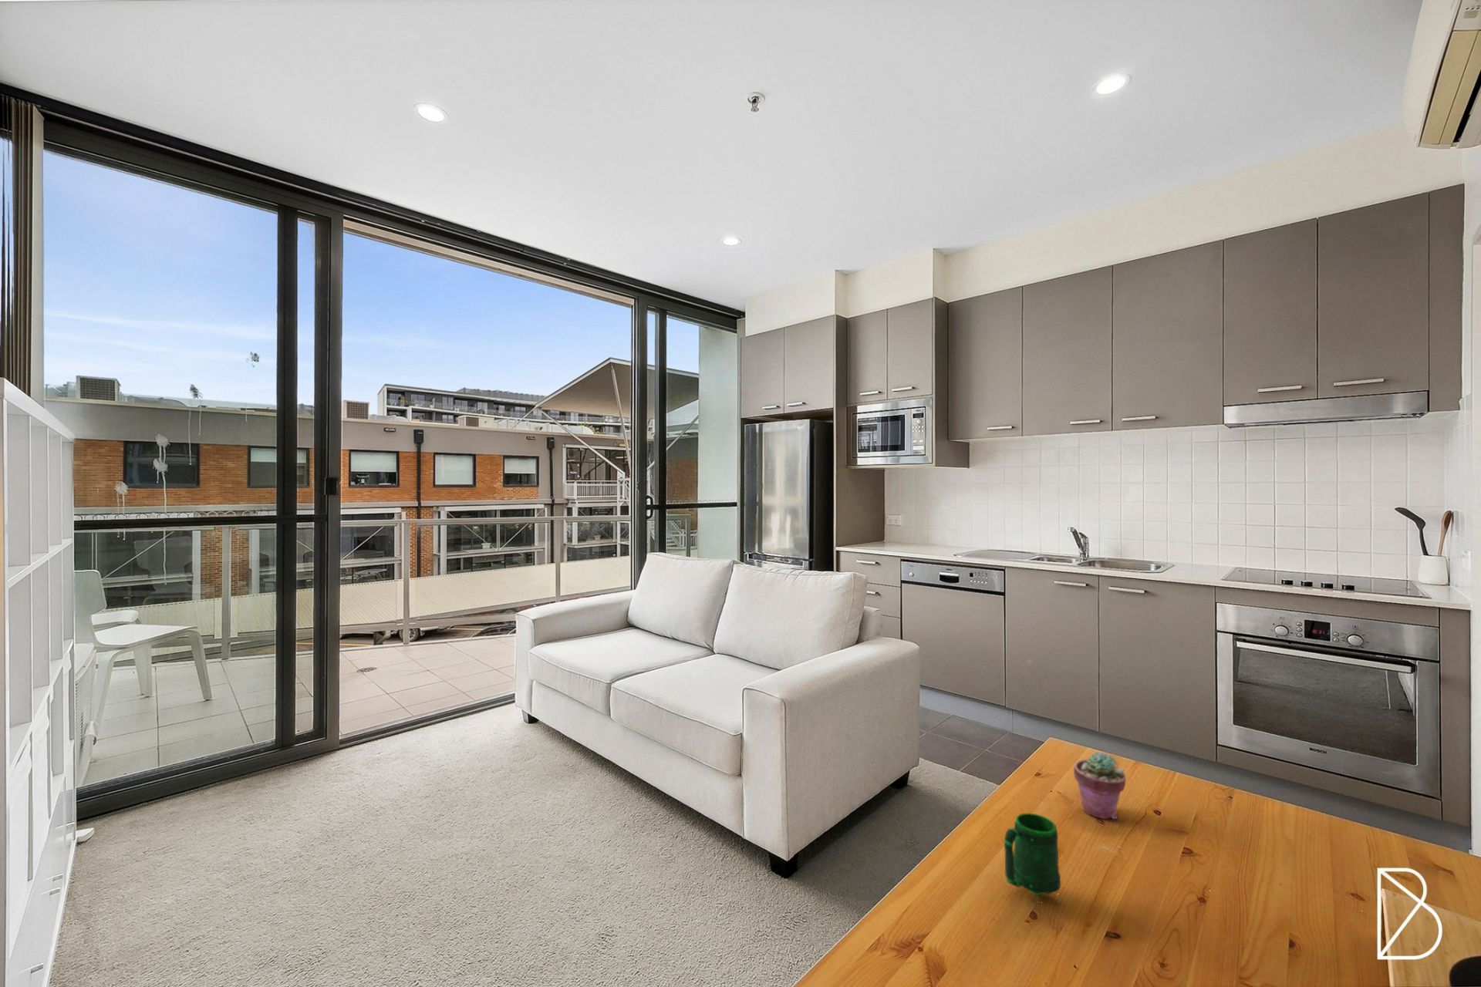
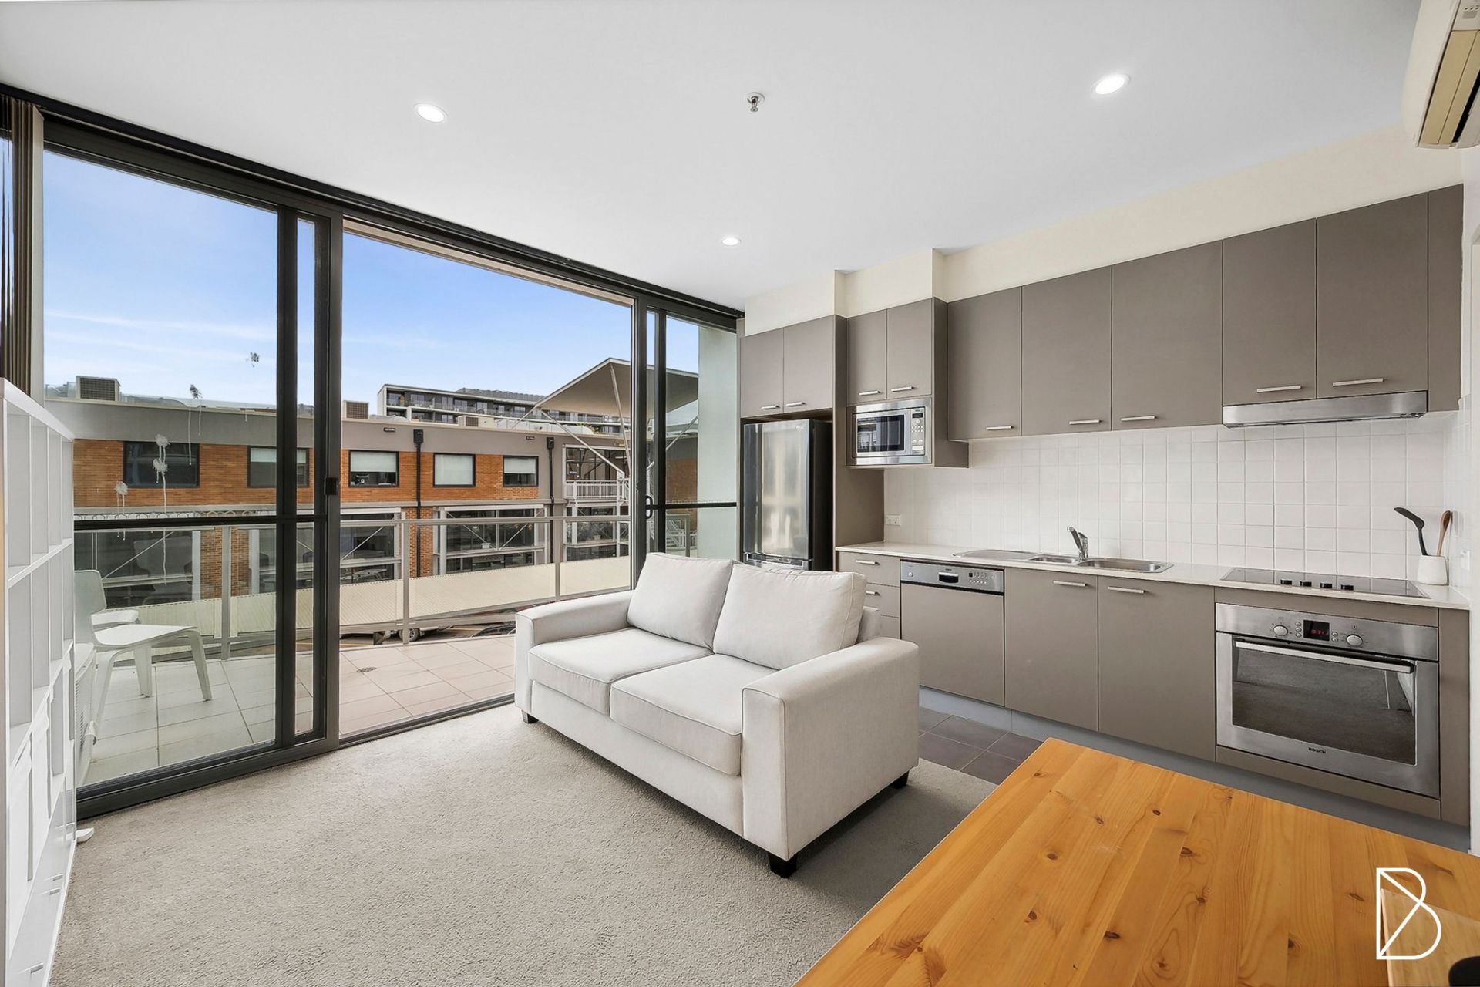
- potted succulent (1099, 782)
- mug (1028, 859)
